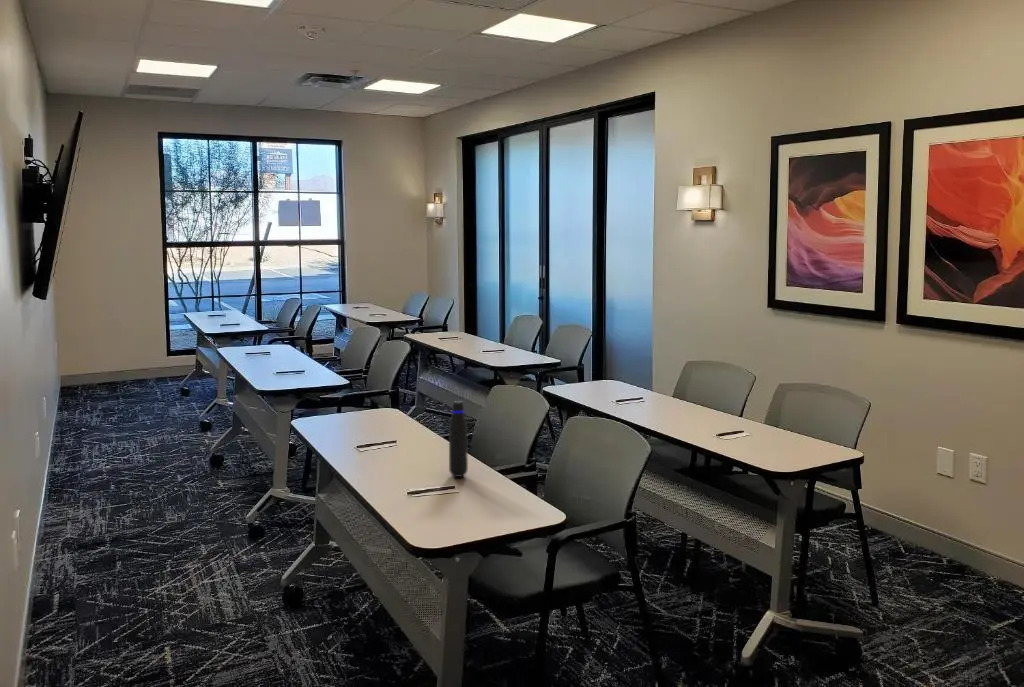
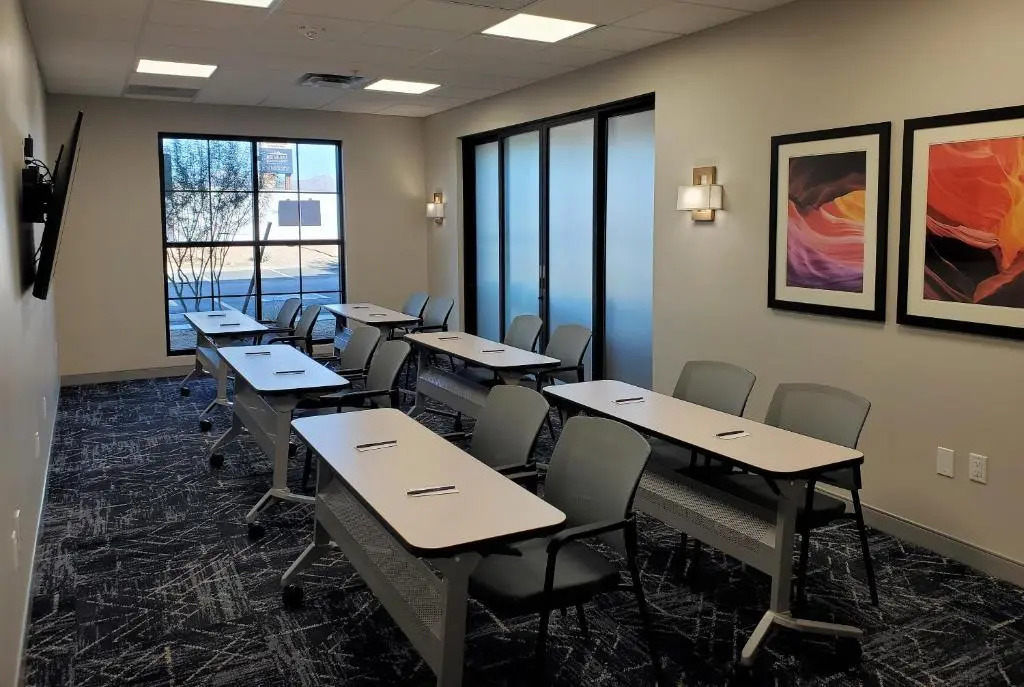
- water bottle (458, 439)
